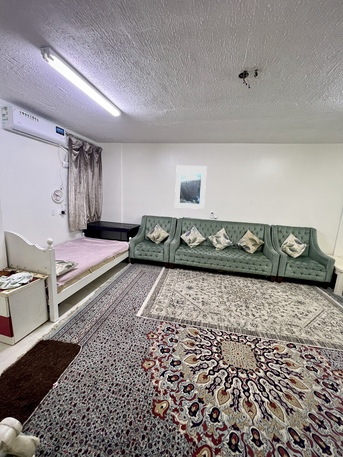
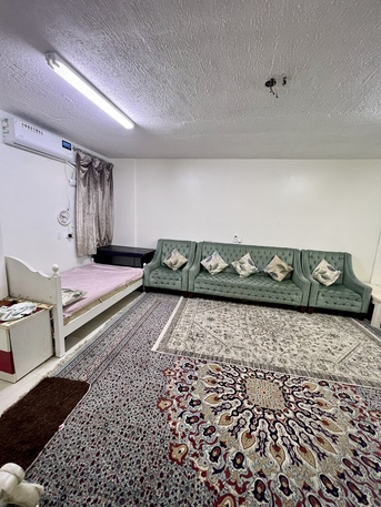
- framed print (190, 187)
